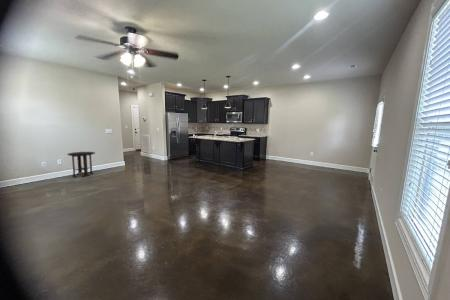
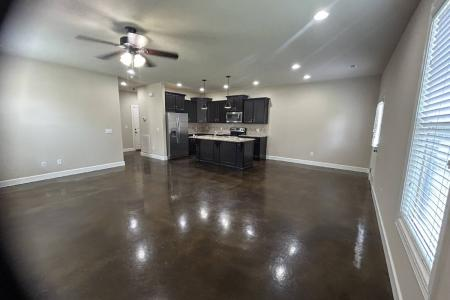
- side table (83, 164)
